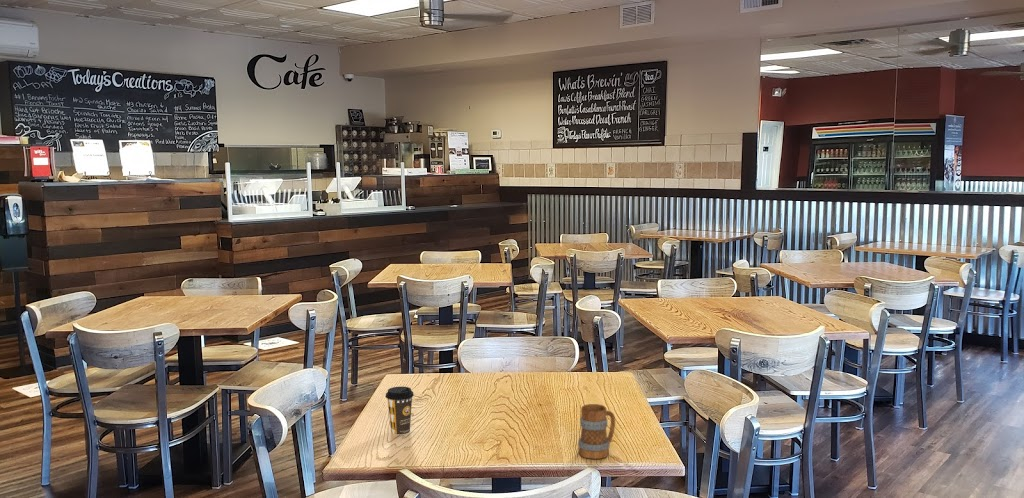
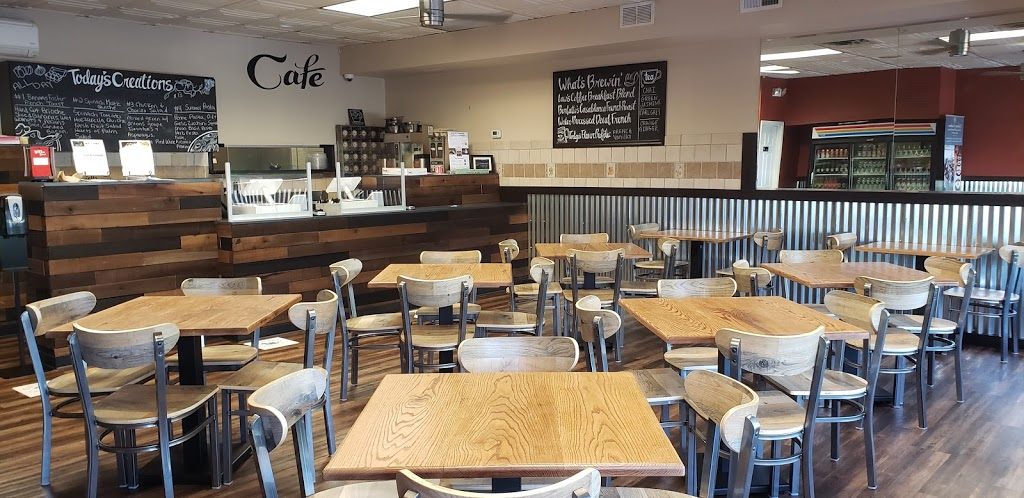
- coffee cup (399, 411)
- mug (598, 429)
